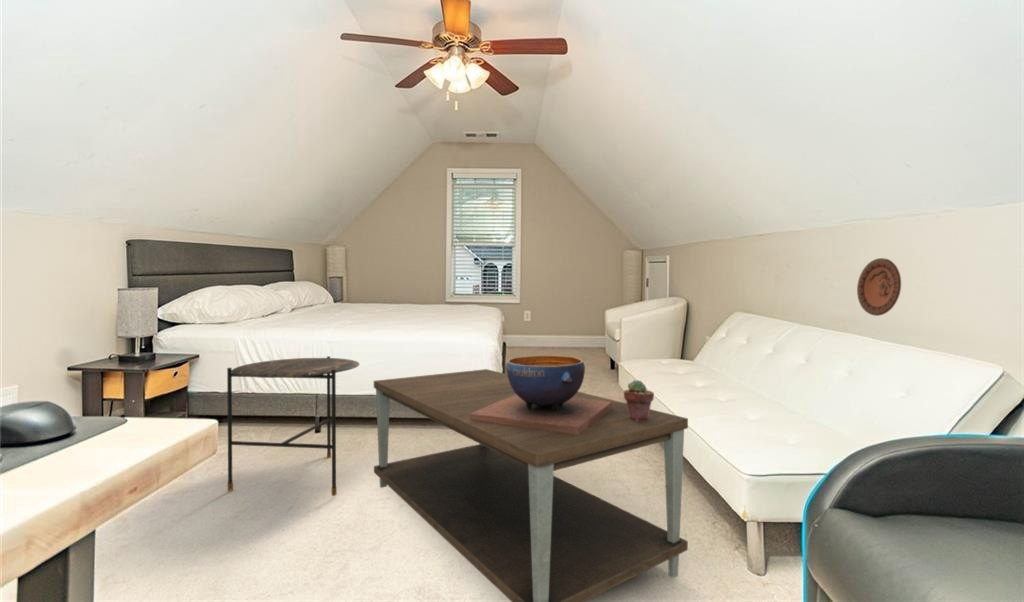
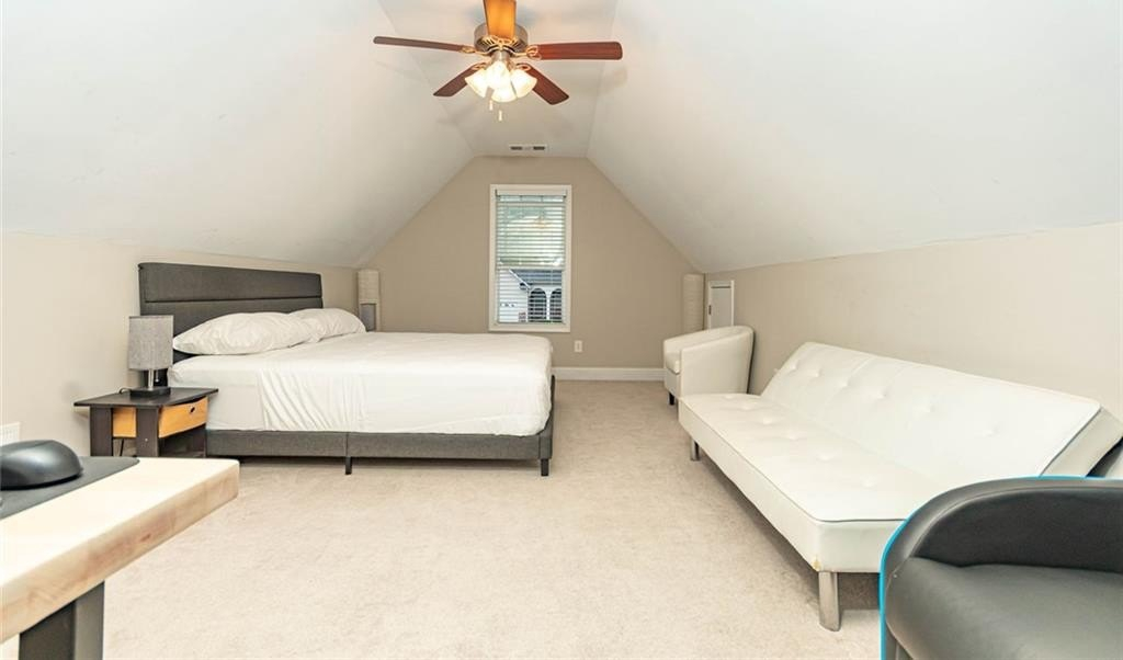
- decorative bowl (544, 386)
- potted succulent (638, 398)
- decorative plate (878, 287)
- side table (305, 430)
- coffee table (502, 460)
